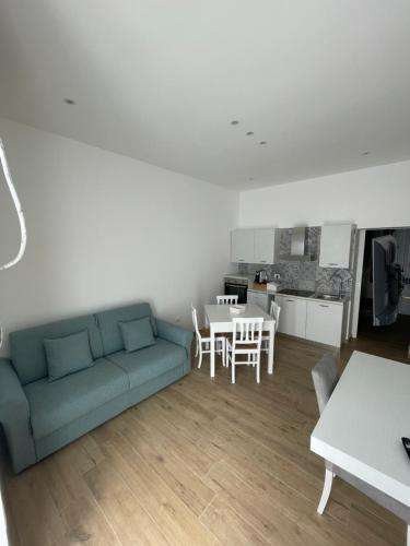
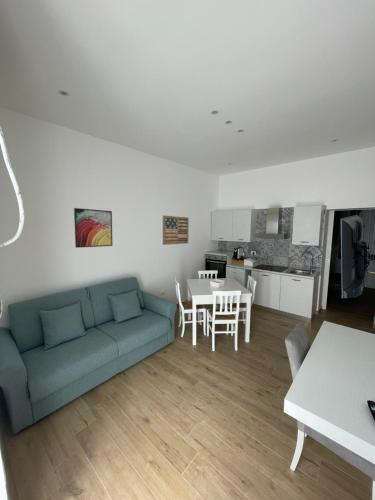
+ wall art (176, 230)
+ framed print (94, 228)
